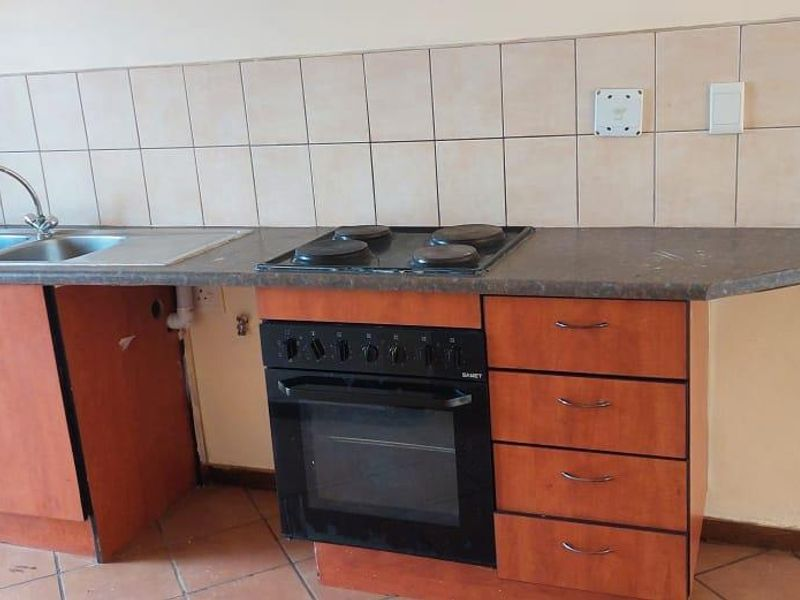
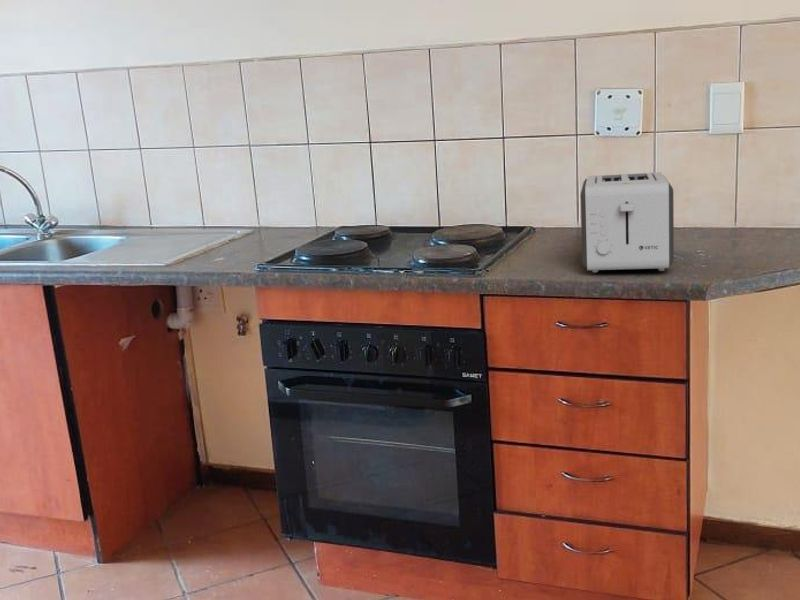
+ toaster (625, 221)
